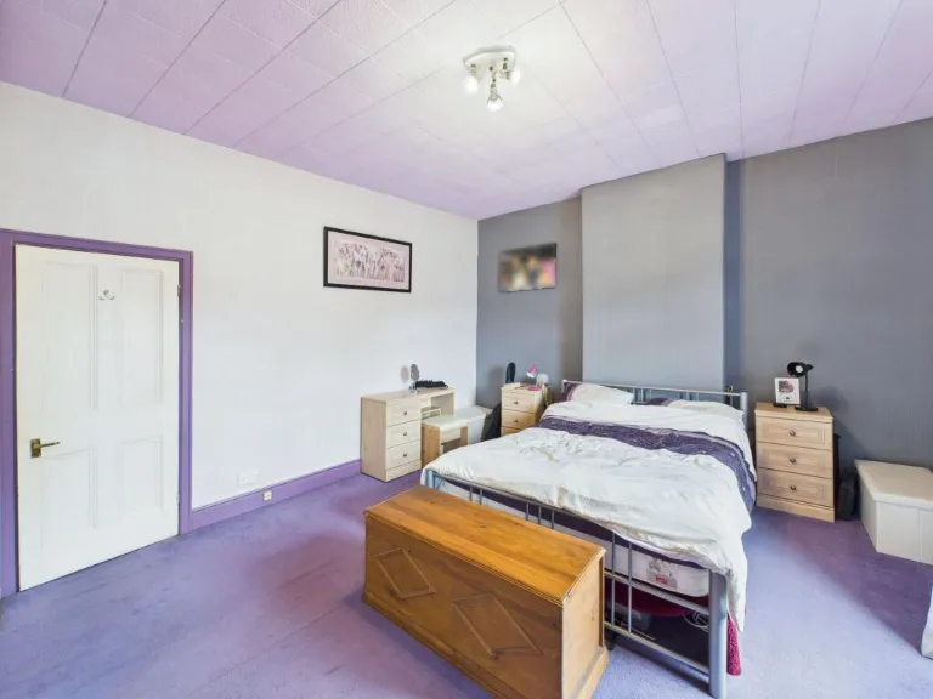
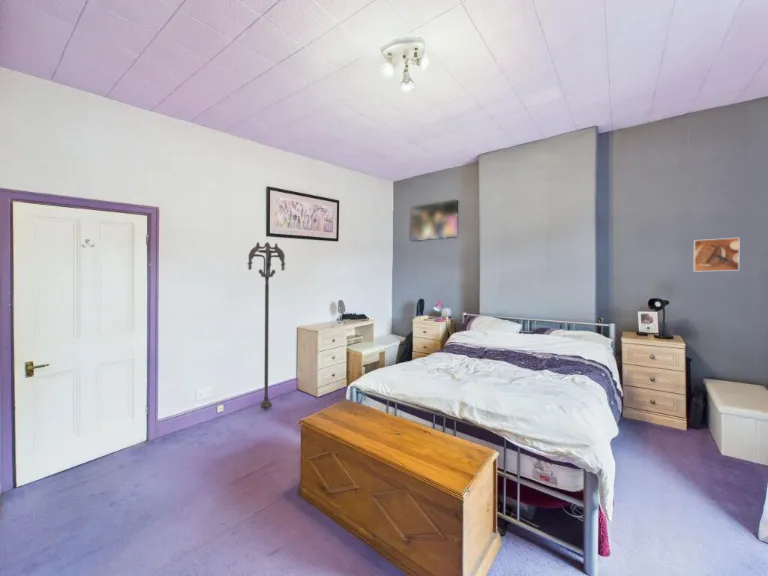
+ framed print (715, 255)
+ floor lamp (267, 326)
